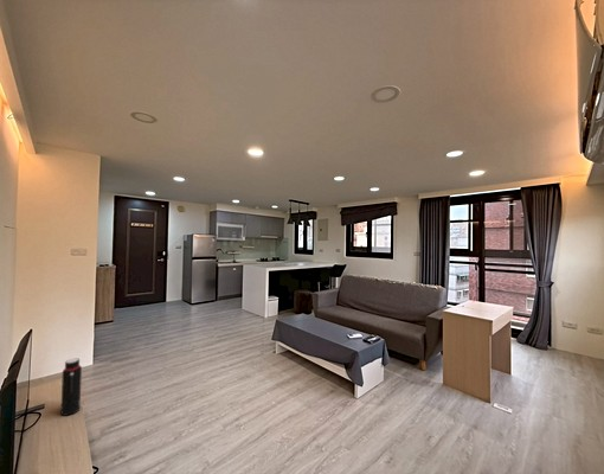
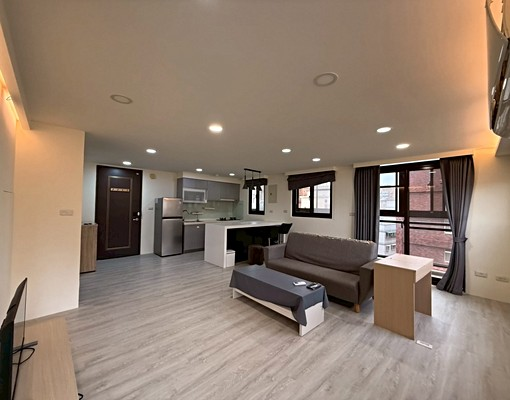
- water bottle (71, 386)
